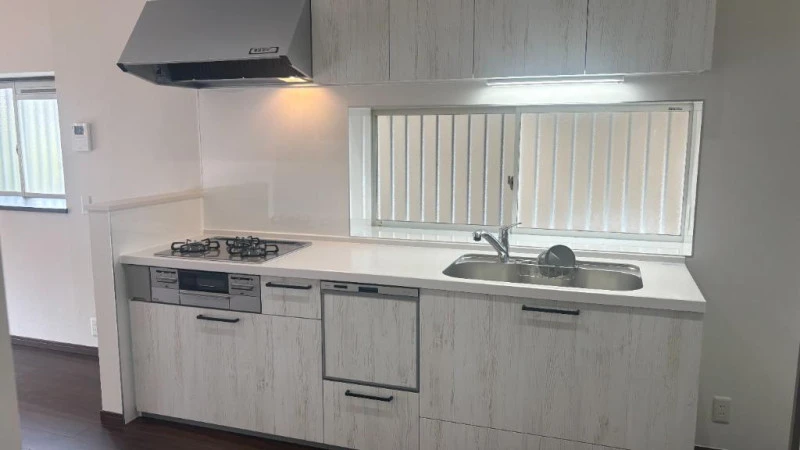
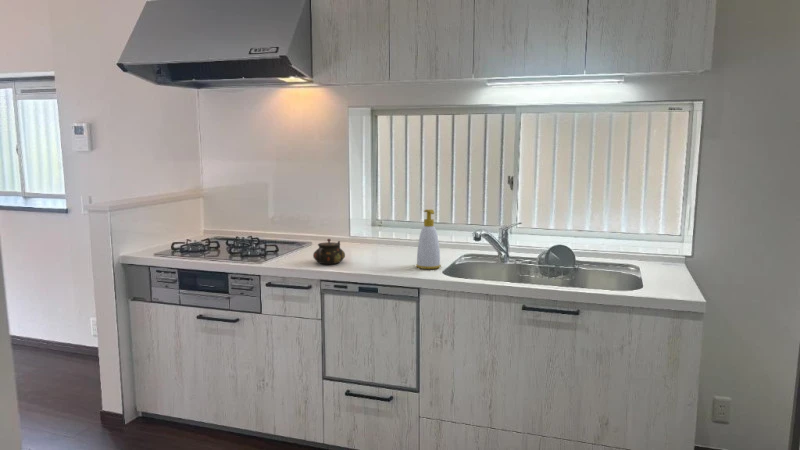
+ teapot (329, 250)
+ soap bottle (428, 238)
